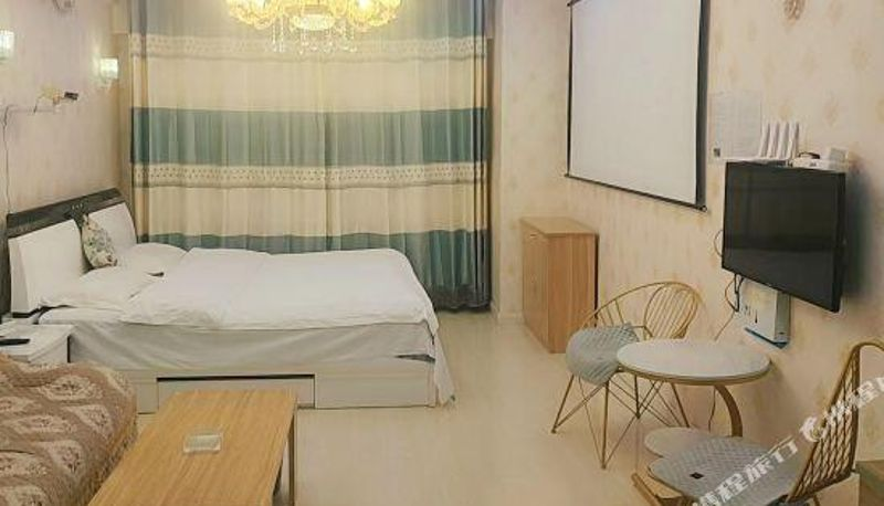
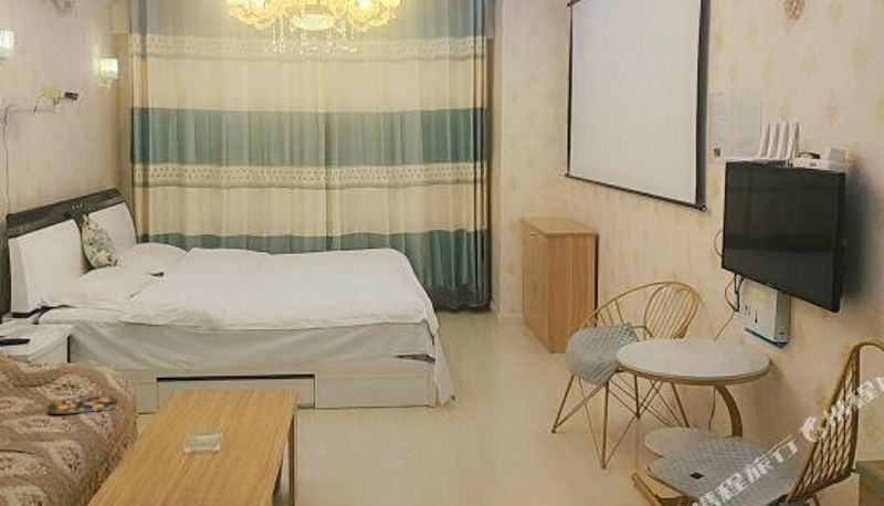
+ magazine (83, 402)
